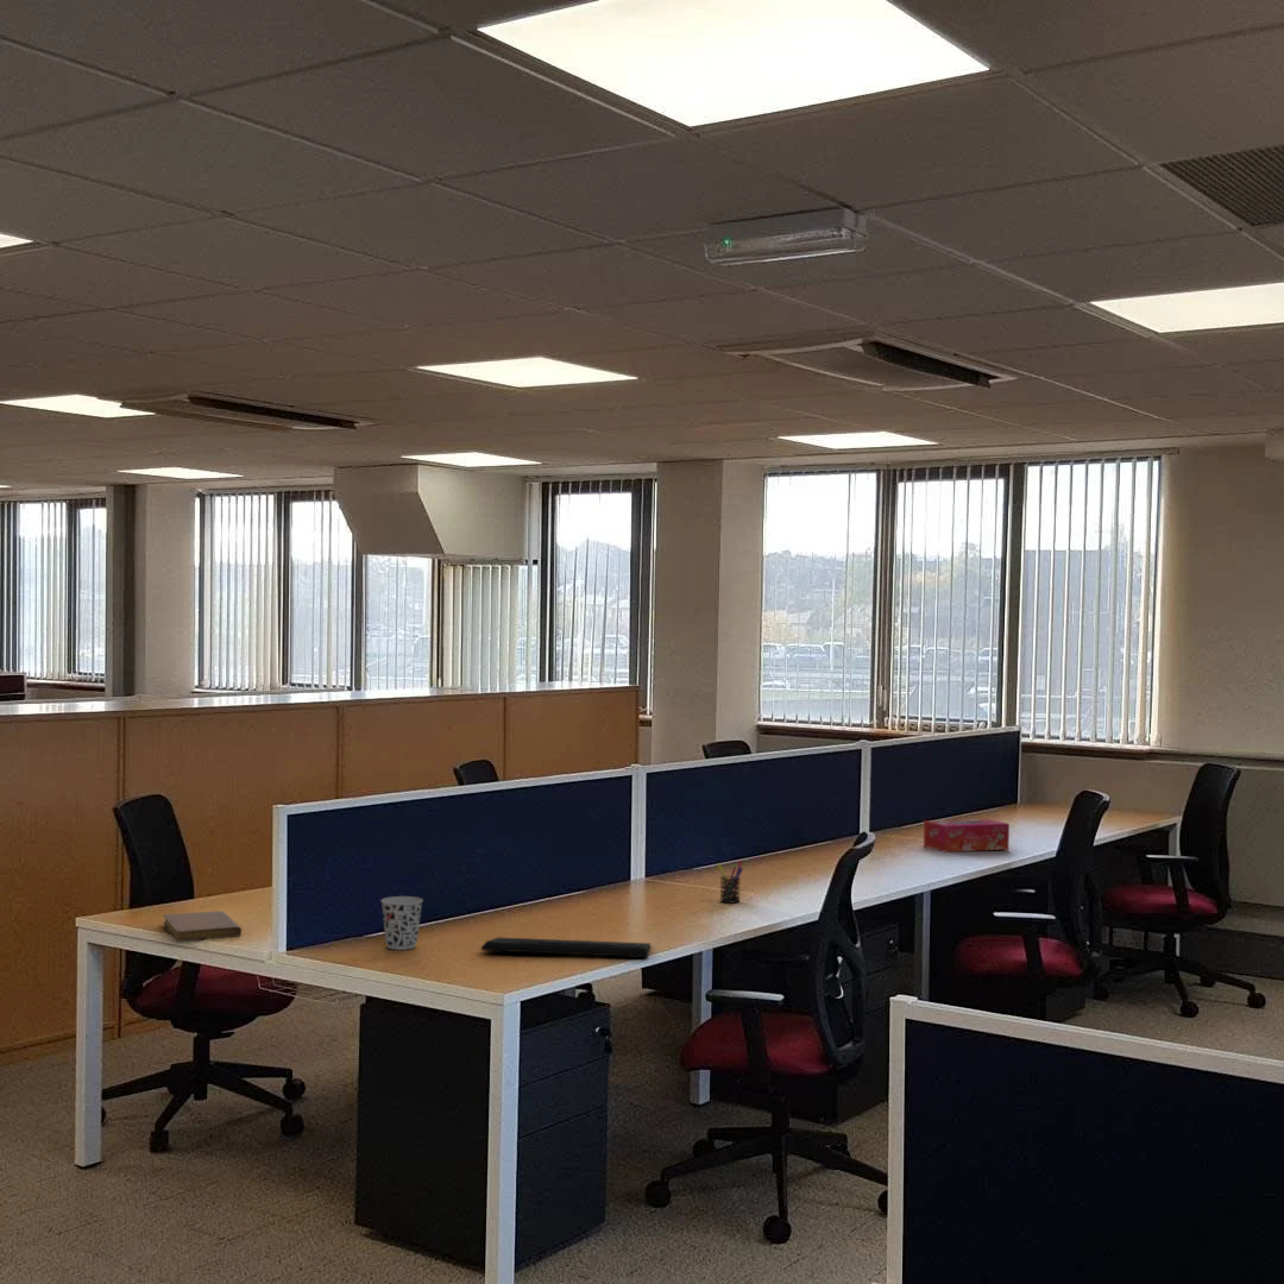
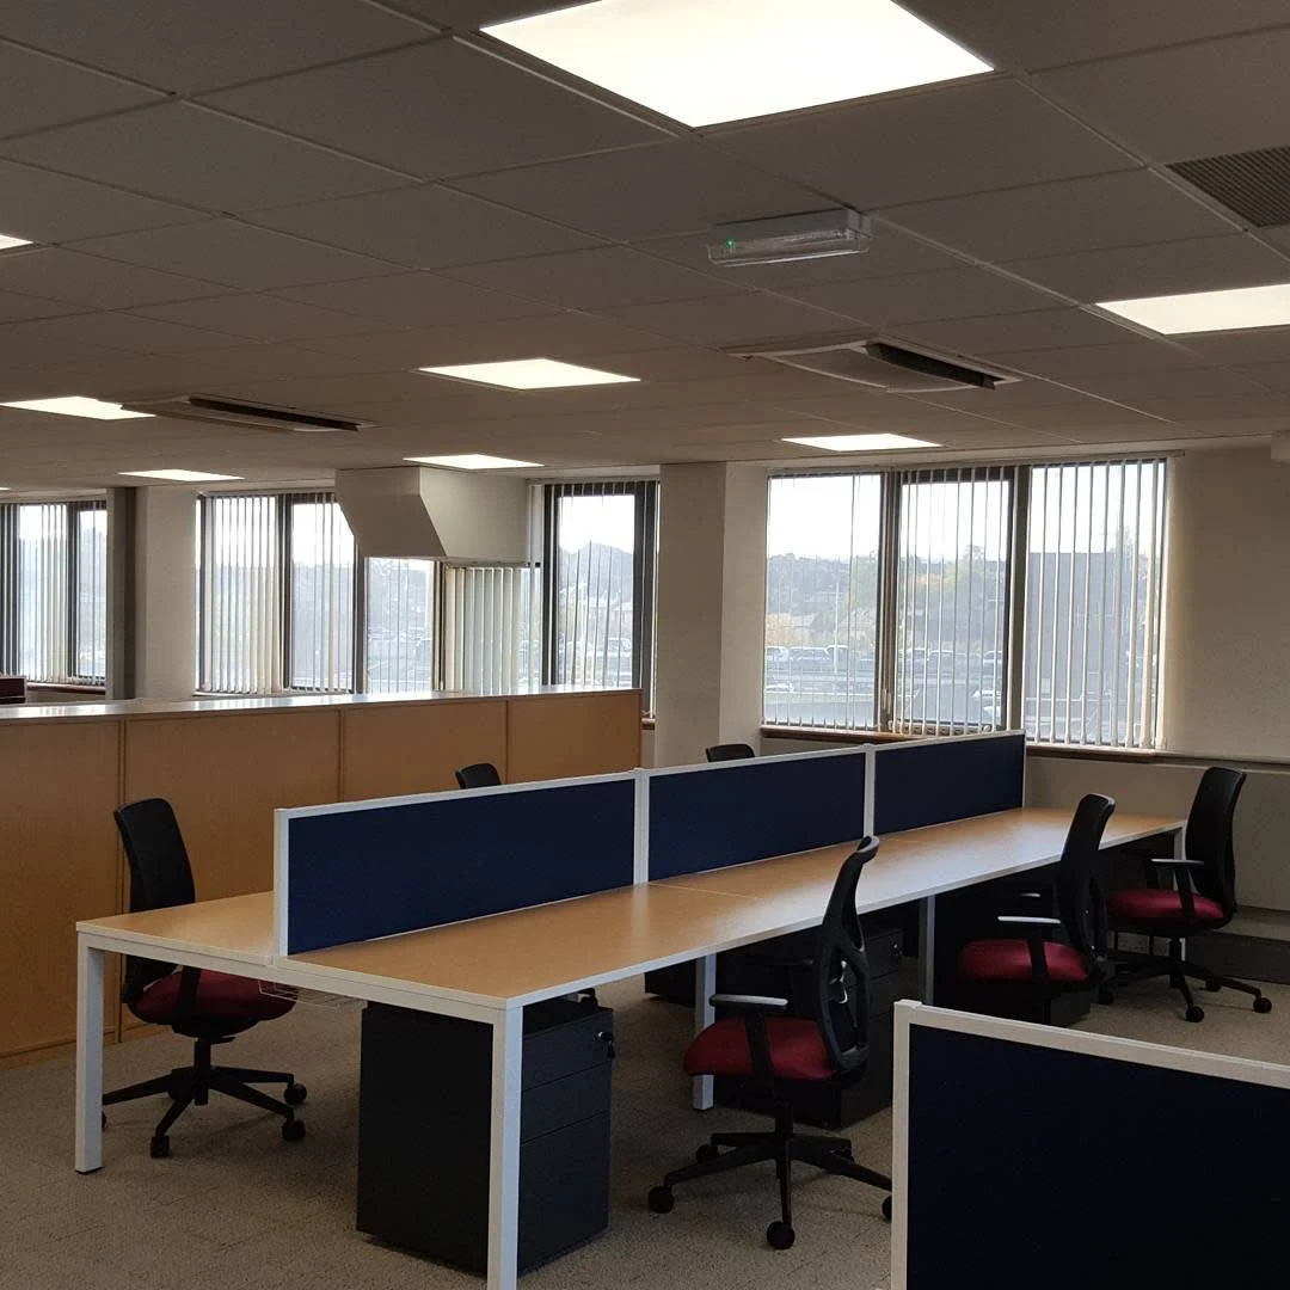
- pen holder (731, 880)
- notebook (201, 925)
- cup (401, 923)
- keyboard (568, 944)
- tissue box (965, 835)
